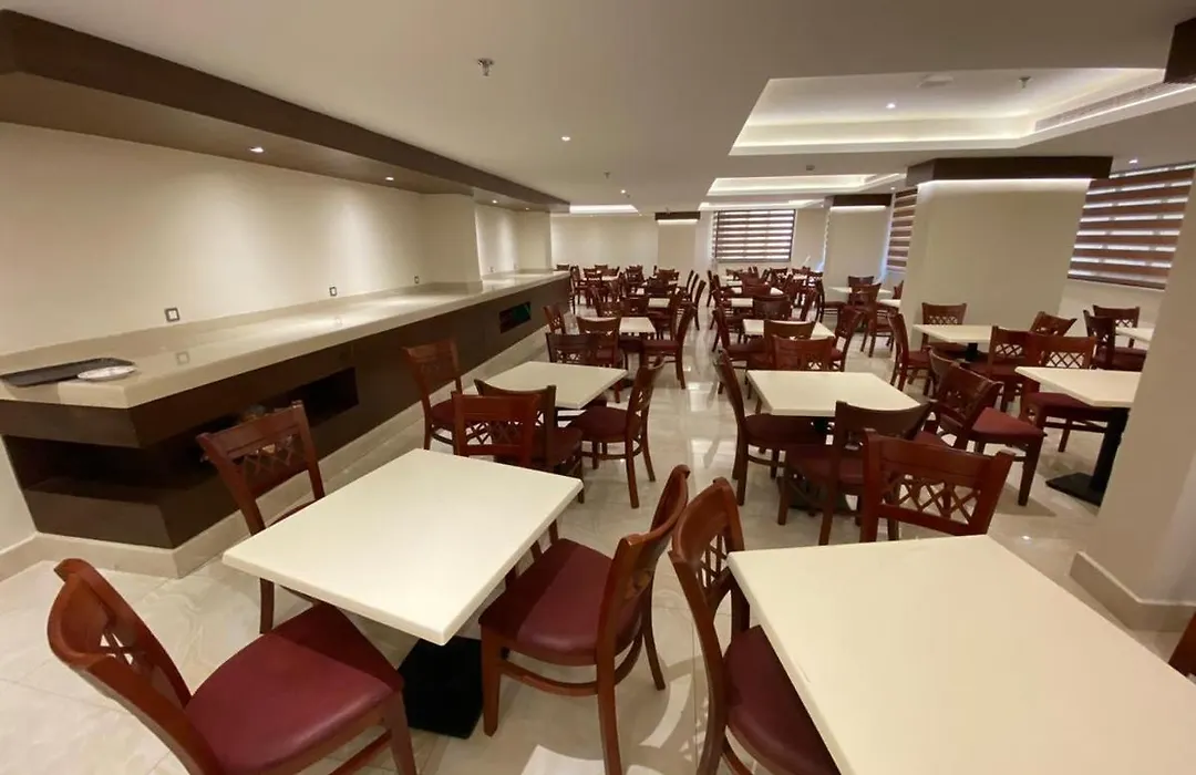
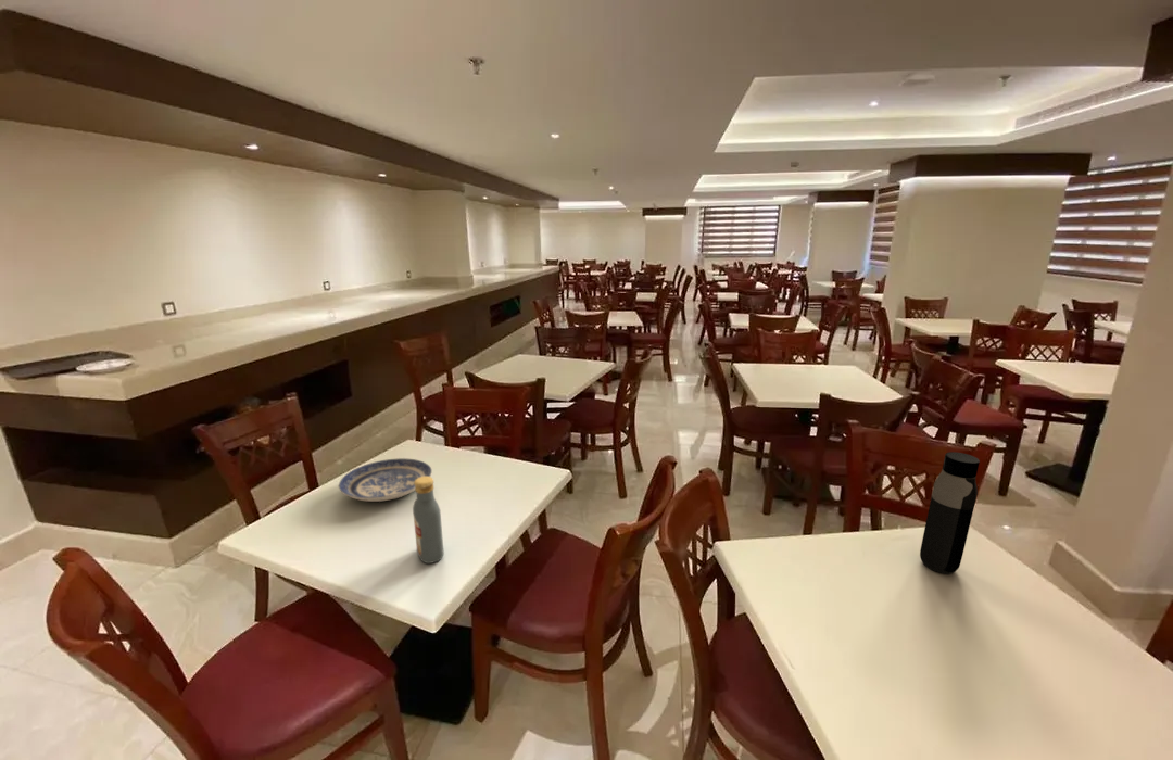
+ plate (387, 482)
+ vodka (427, 517)
+ water bottle (949, 512)
